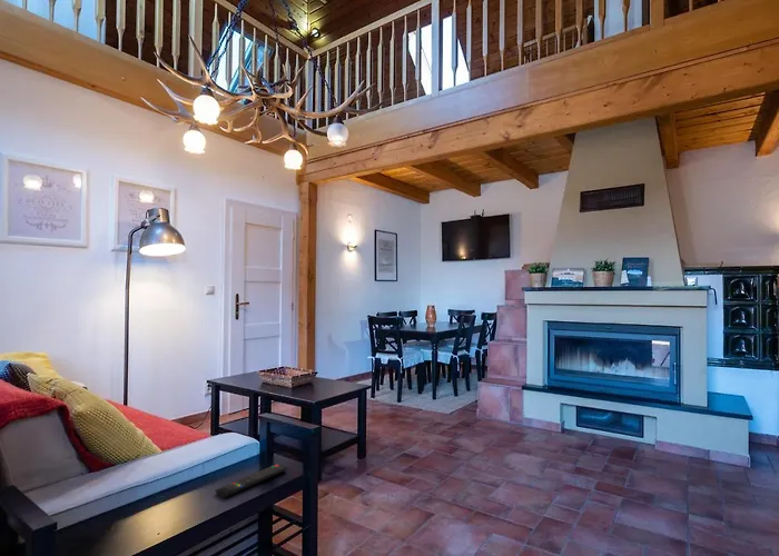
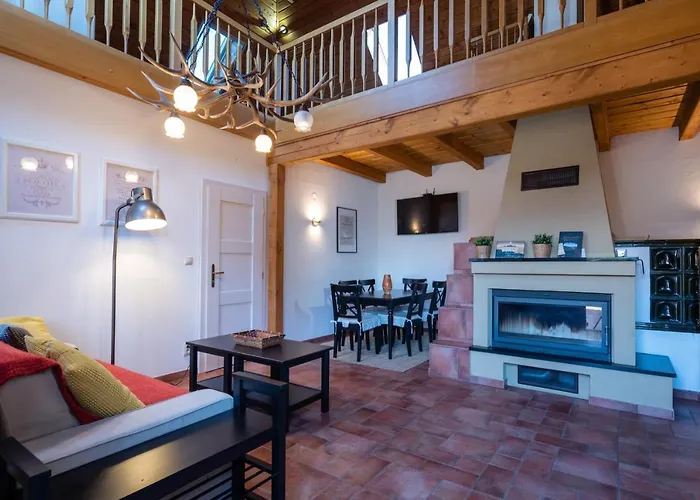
- remote control (254, 479)
